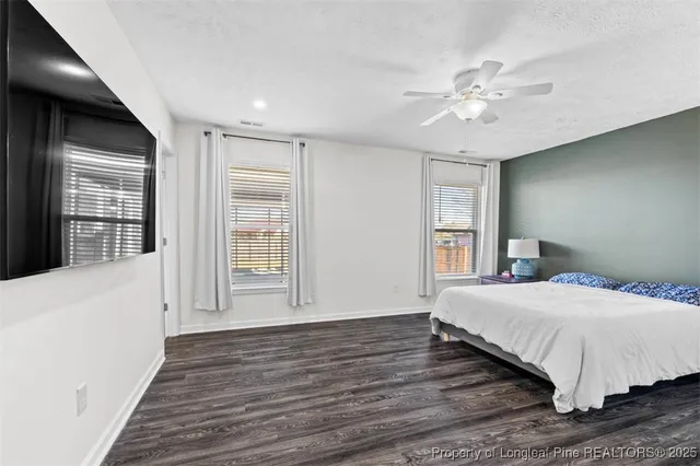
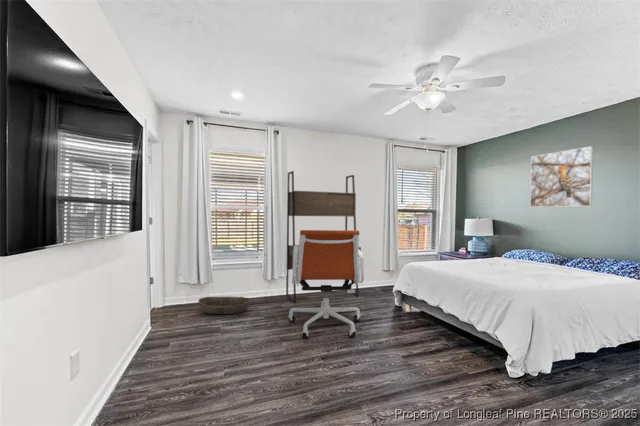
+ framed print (558, 179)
+ office chair (326, 276)
+ desk (324, 215)
+ basket (224, 305)
